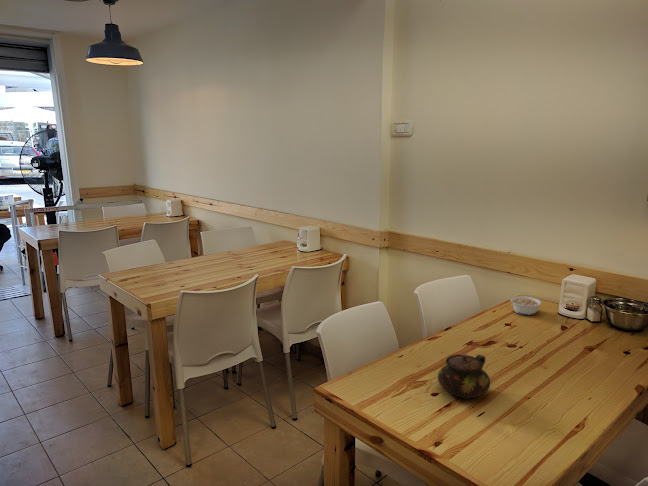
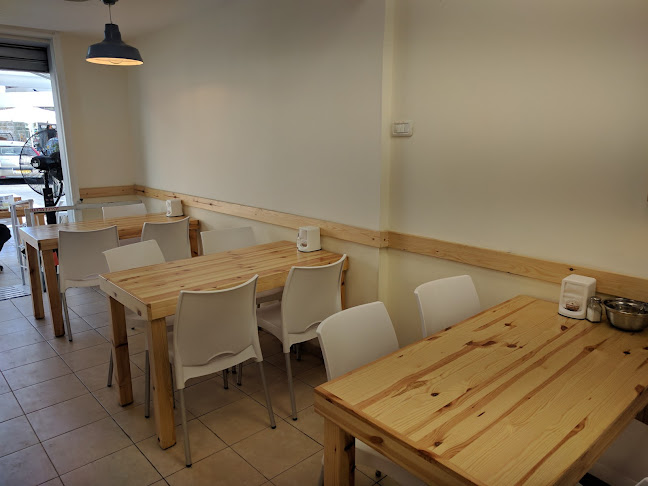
- legume (525, 305)
- teapot (463, 372)
